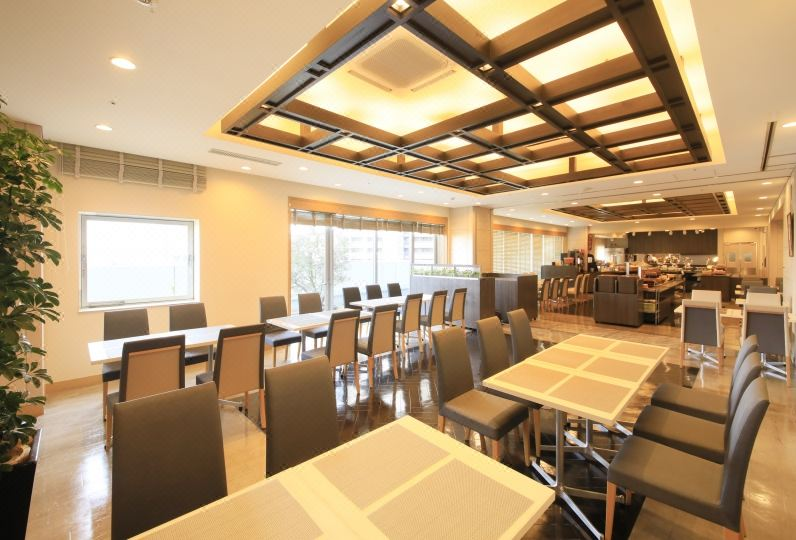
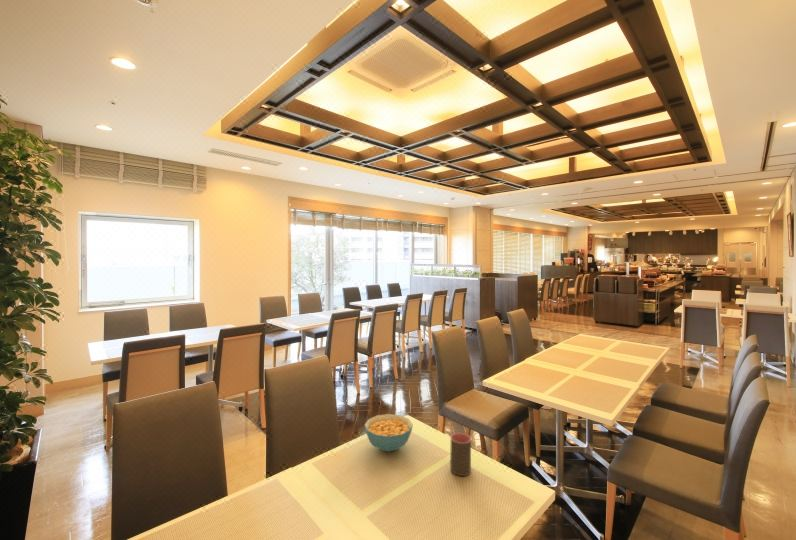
+ cup (460, 454)
+ cereal bowl (388, 436)
